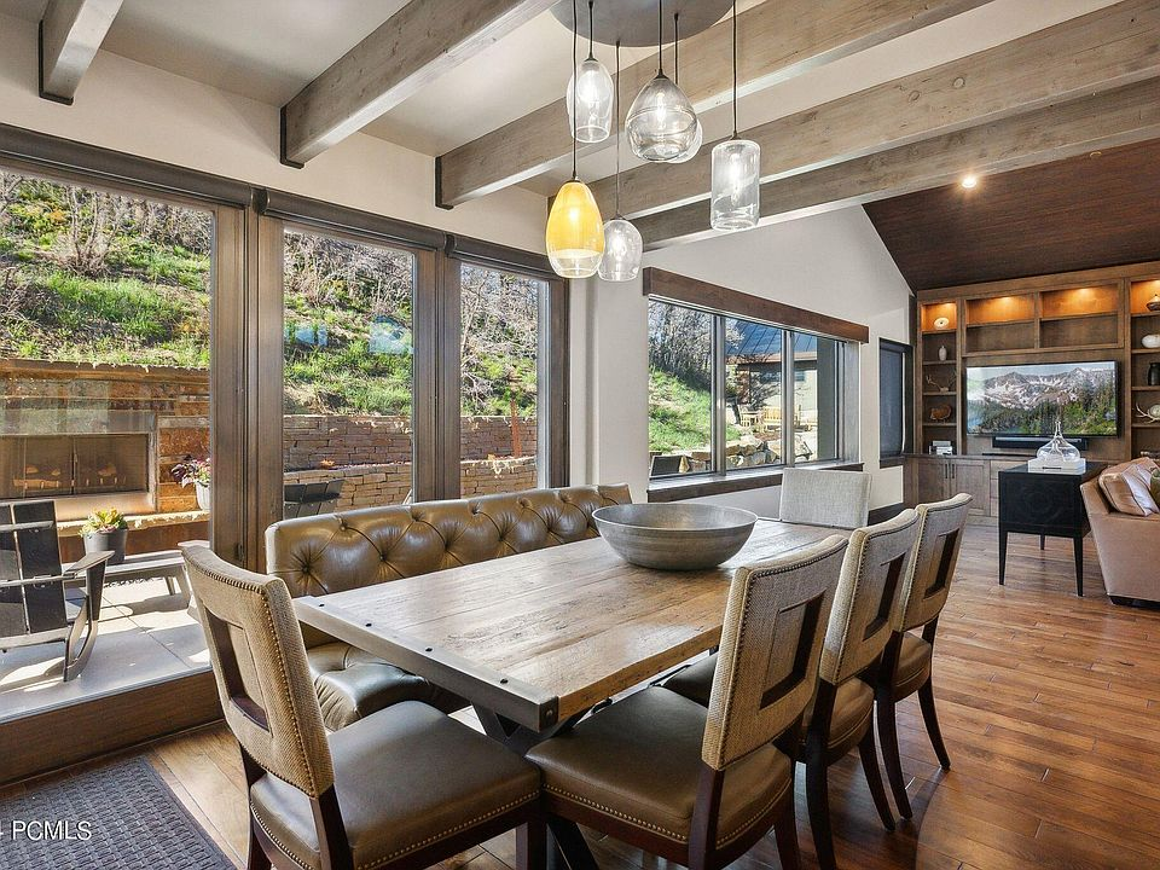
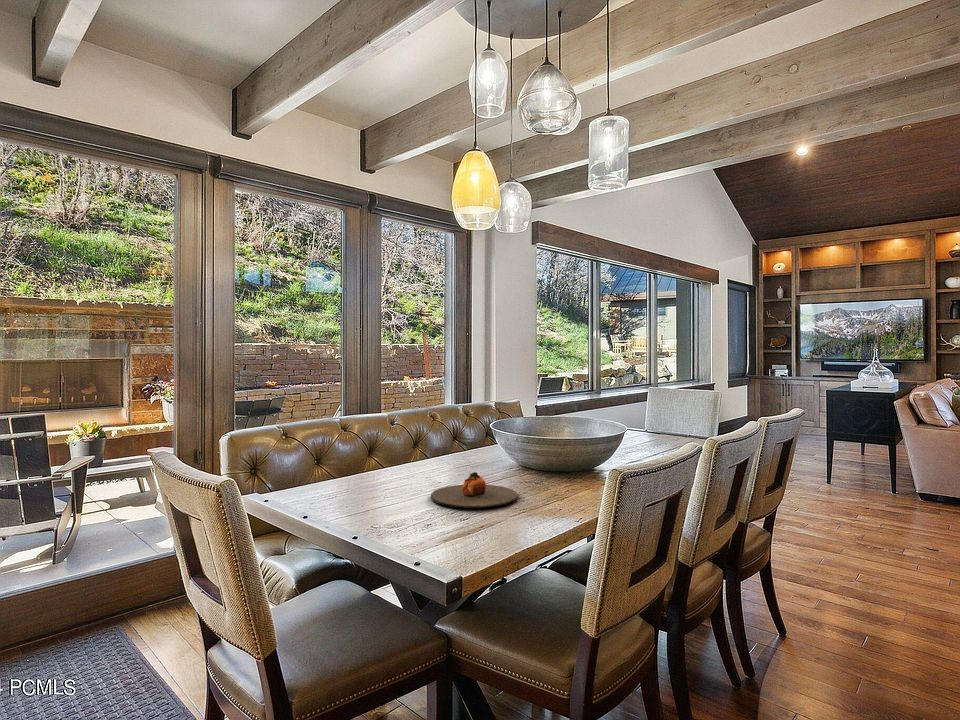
+ plate (474, 484)
